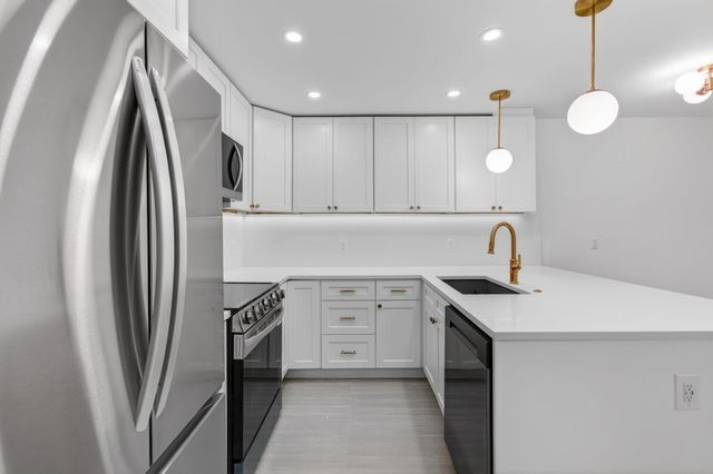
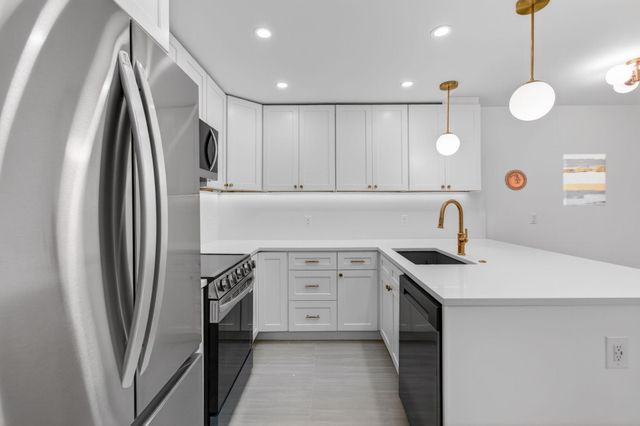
+ wall art (584, 179)
+ decorative plate (515, 180)
